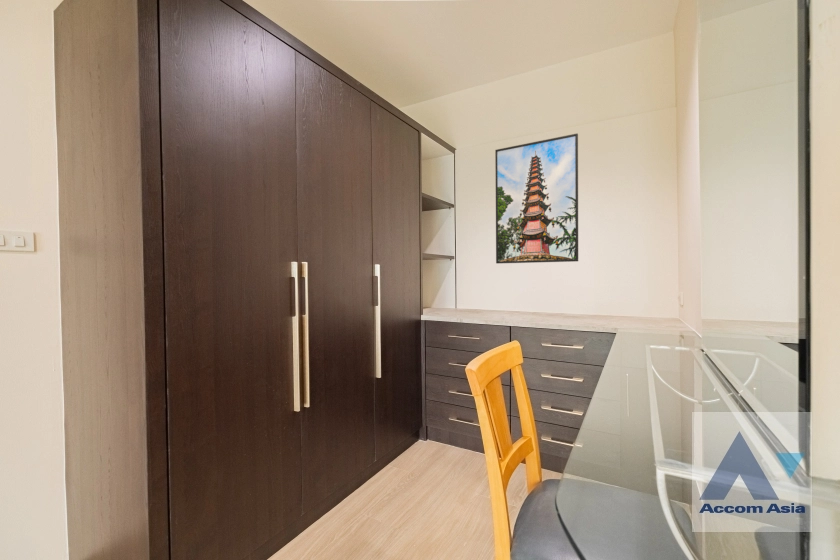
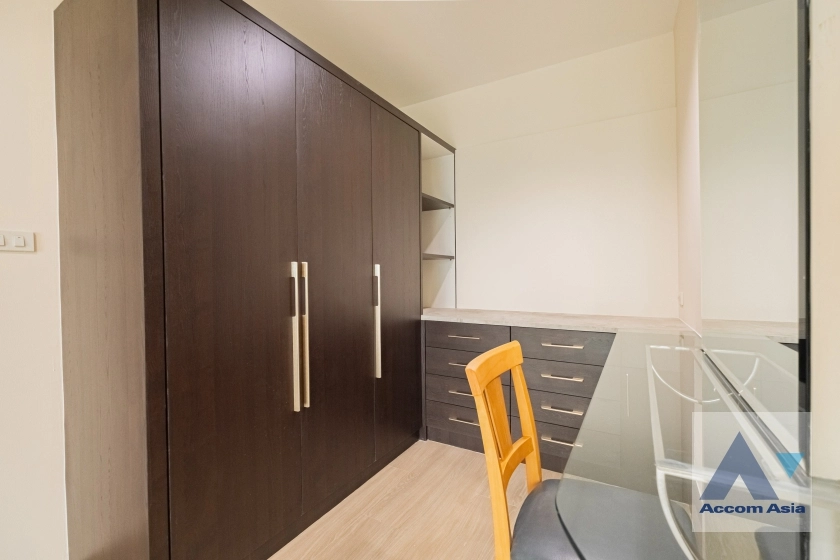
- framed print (534, 202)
